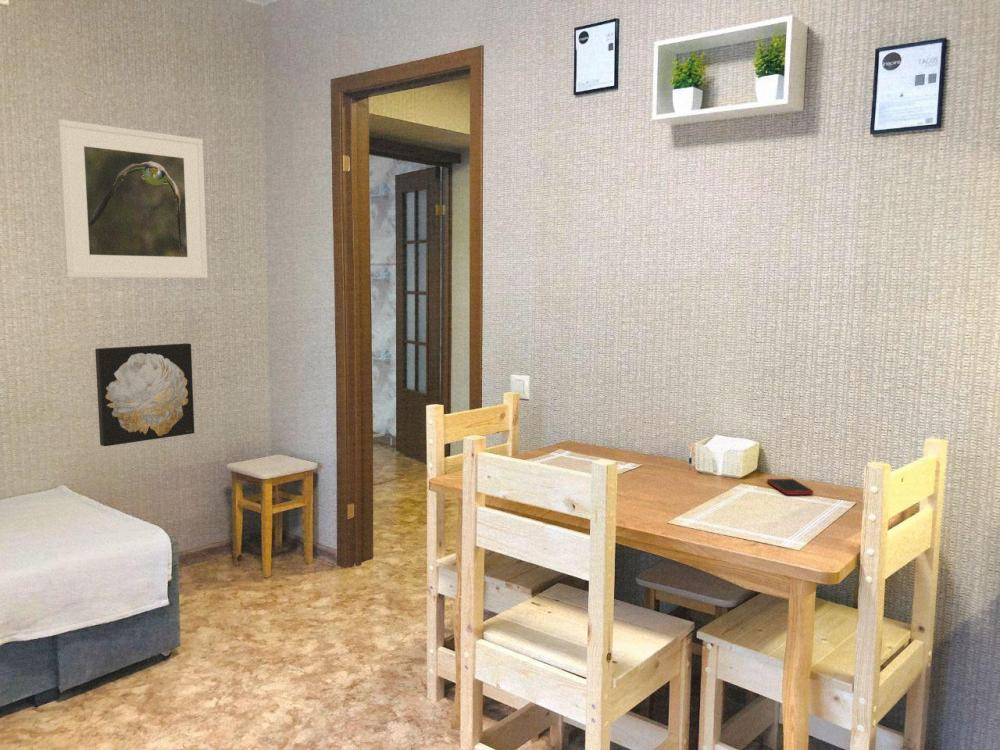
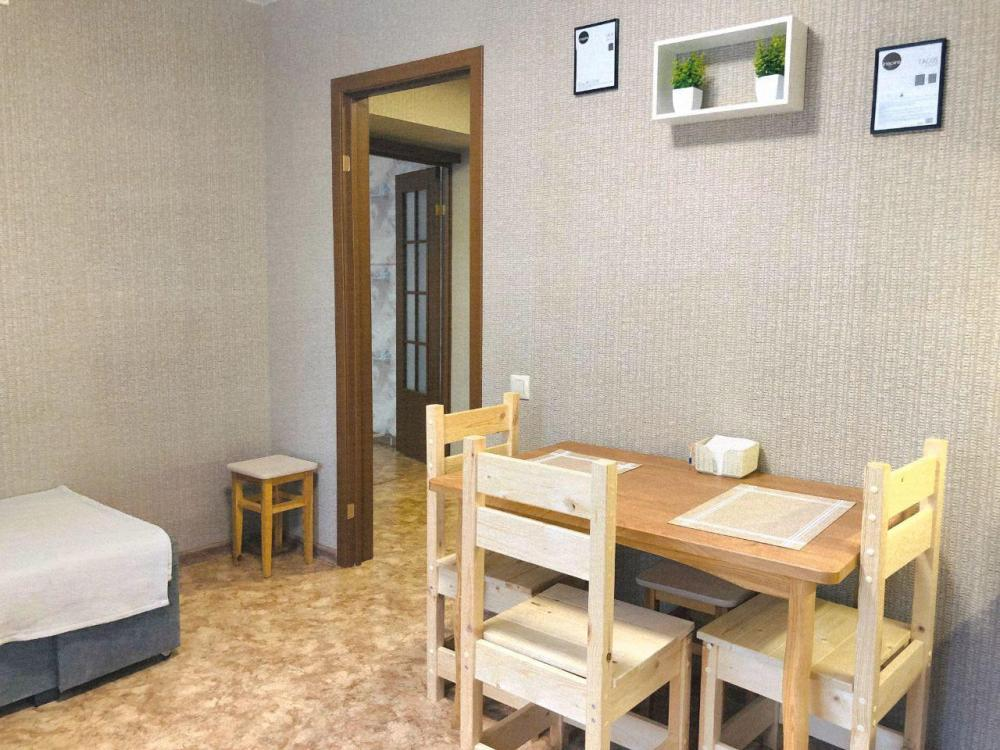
- cell phone (789, 486)
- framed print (137, 204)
- wall art (146, 392)
